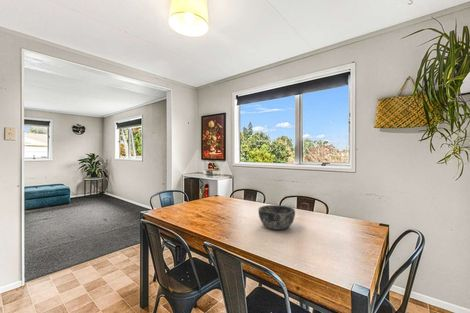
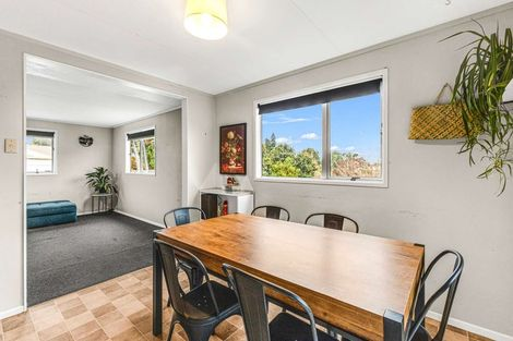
- bowl (276, 217)
